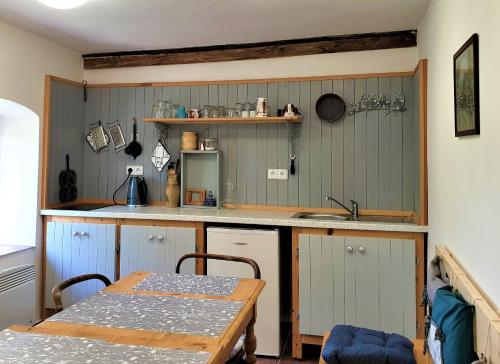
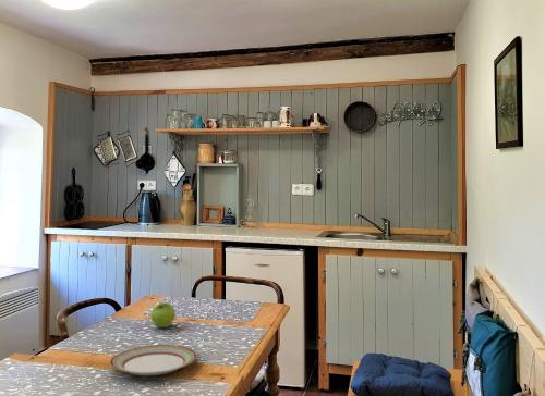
+ fruit (162, 314)
+ plate (154, 361)
